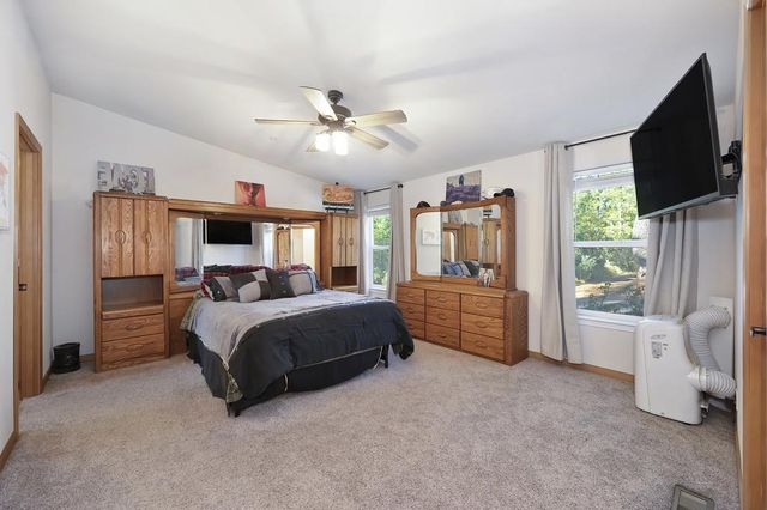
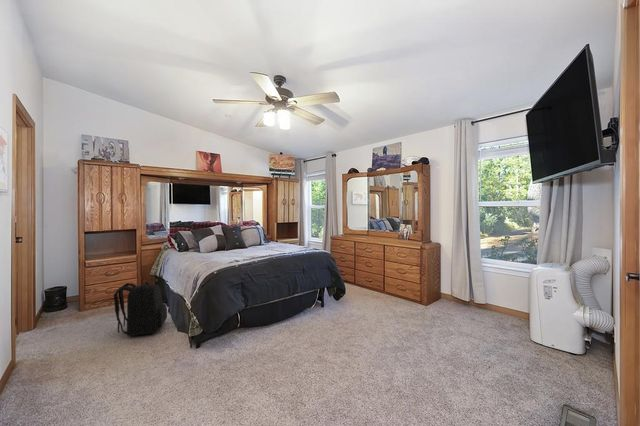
+ backpack (141, 306)
